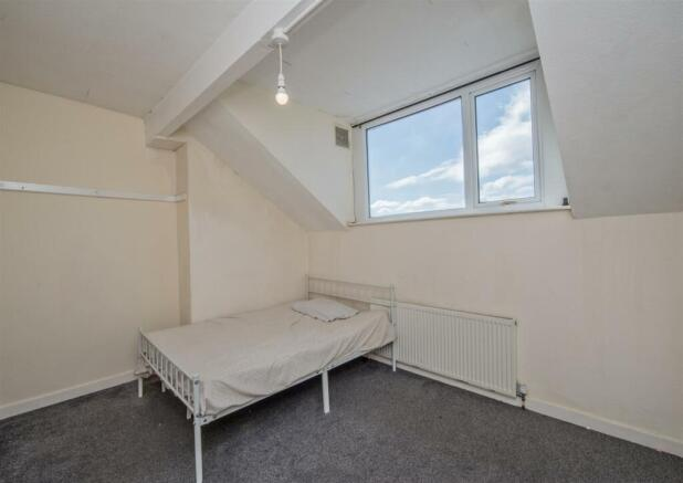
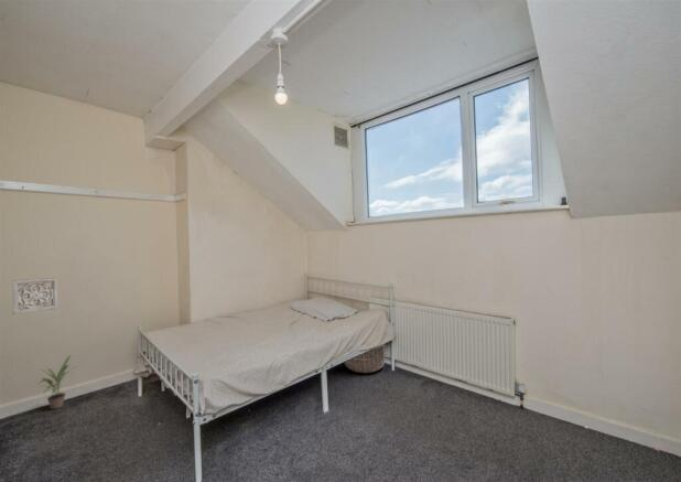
+ potted plant (58, 383)
+ wall ornament (35, 296)
+ basket (368, 351)
